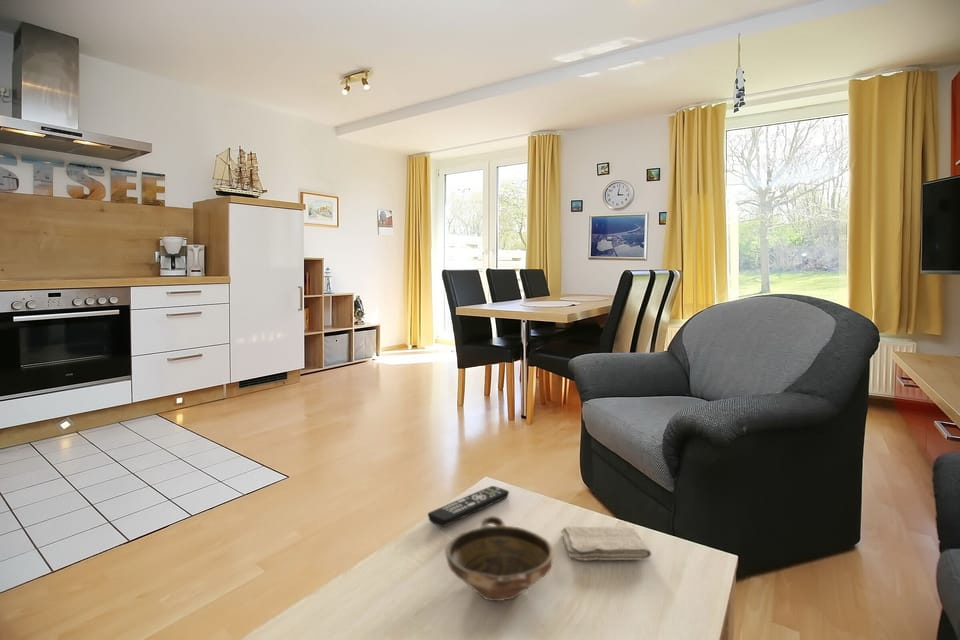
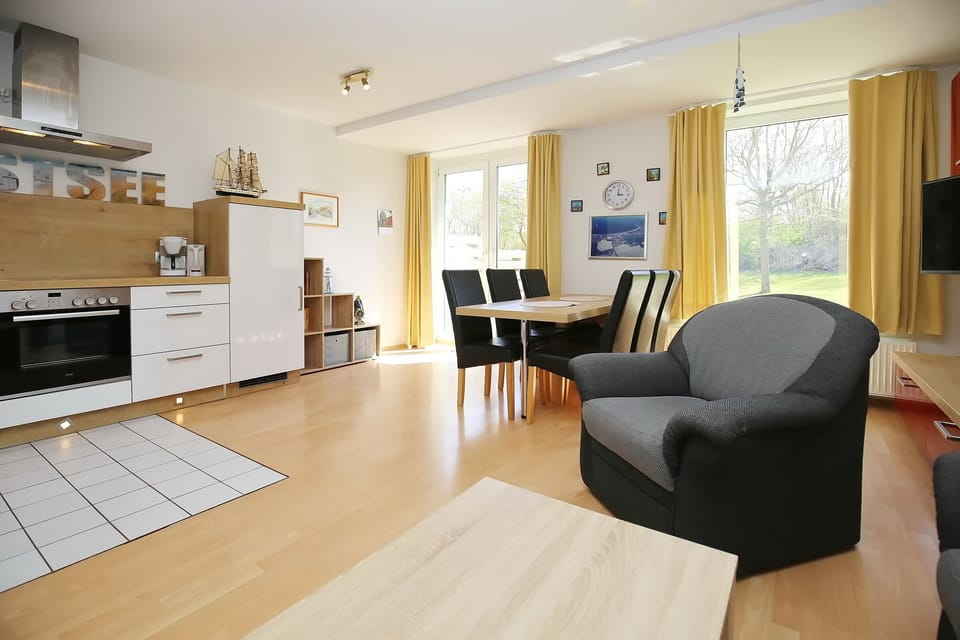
- washcloth (603, 541)
- bowl (499, 566)
- remote control (470, 505)
